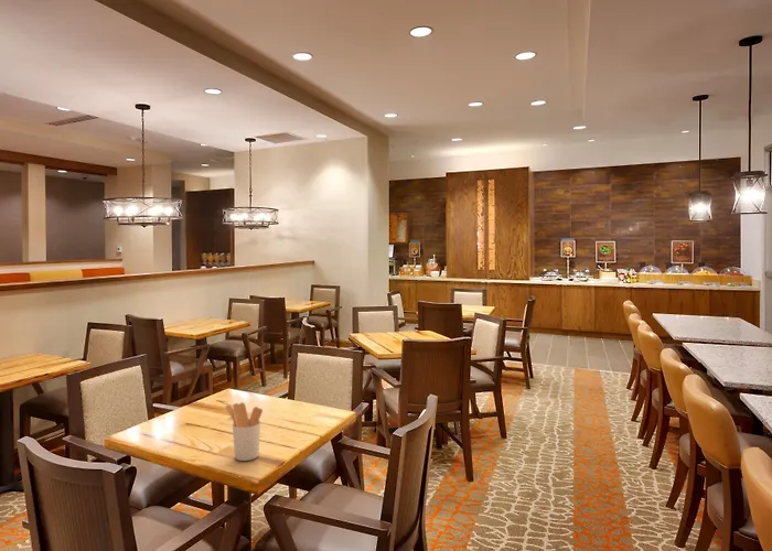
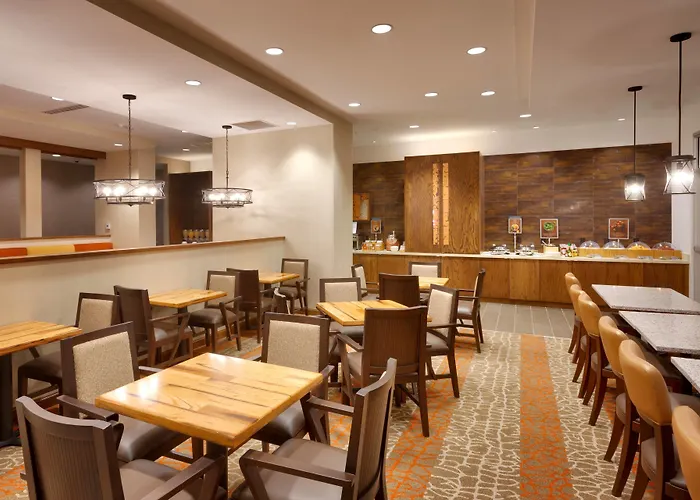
- utensil holder (243, 429)
